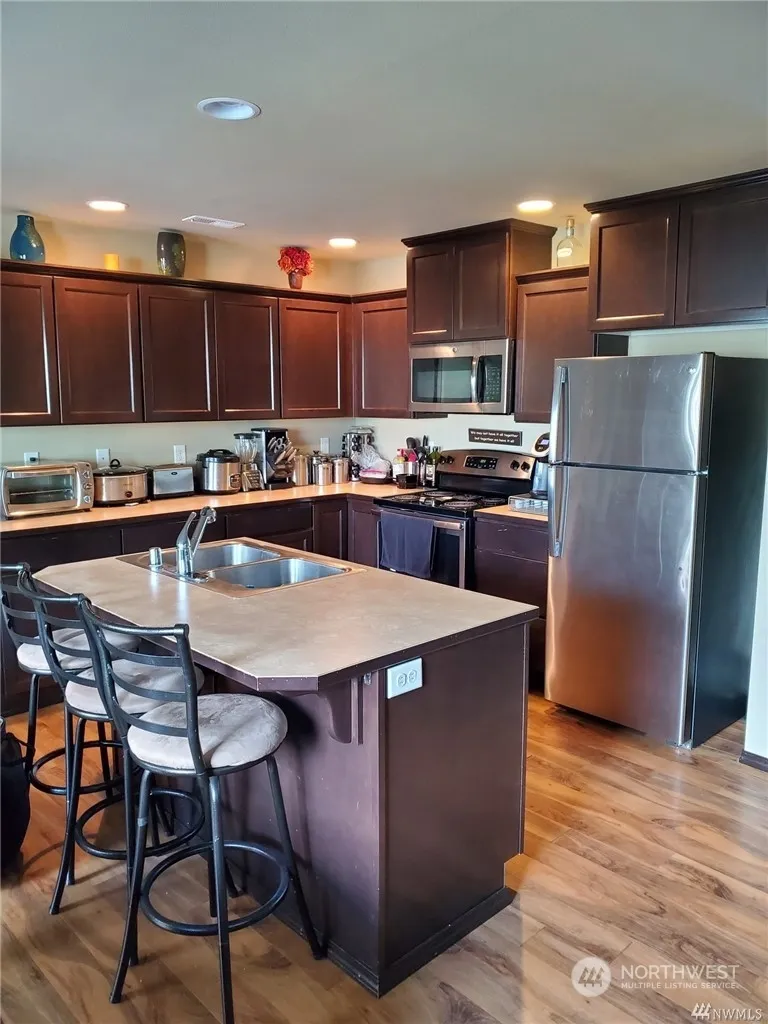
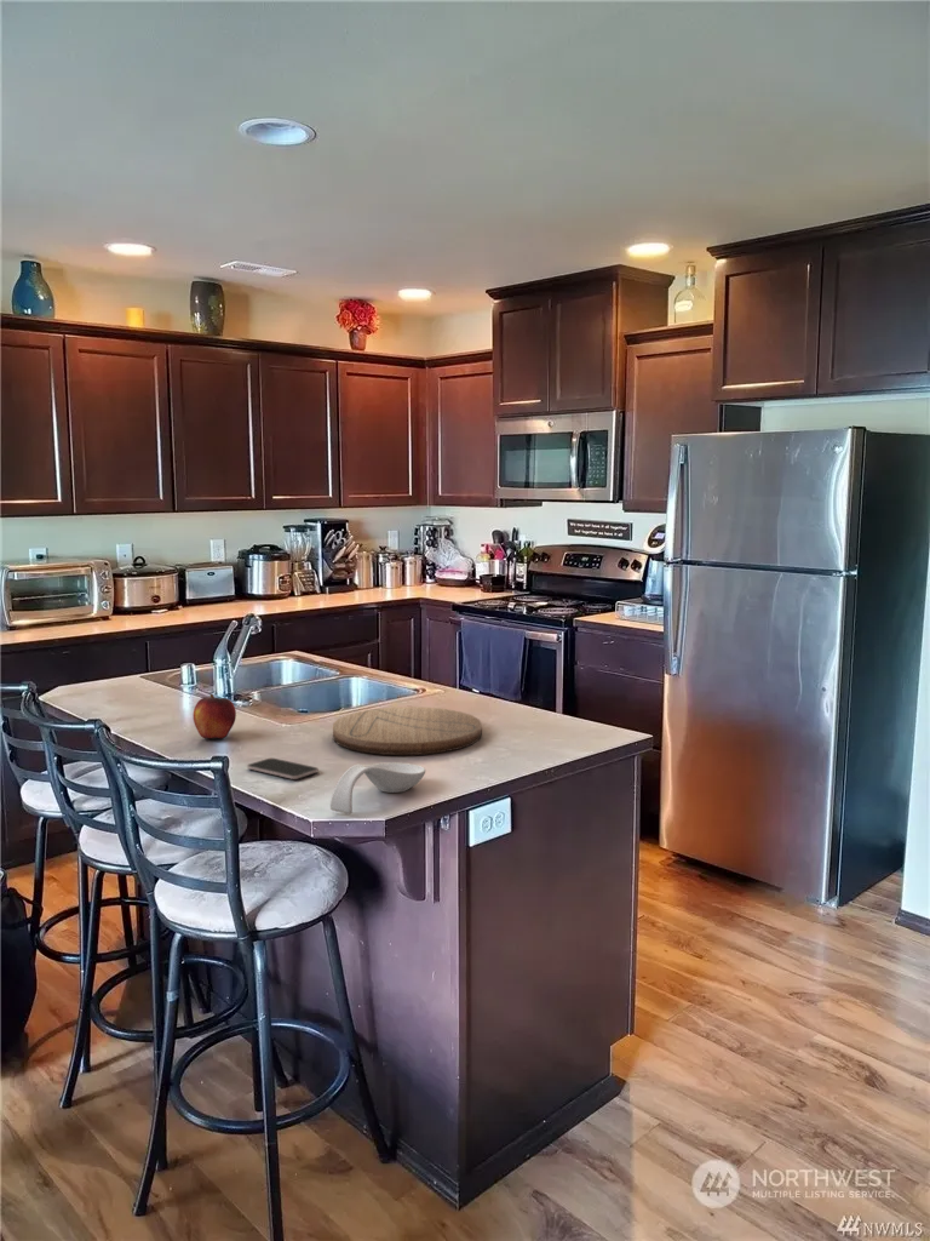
+ fruit (214, 715)
+ cutting board (407, 728)
+ smartphone (282, 767)
+ spoon rest (378, 777)
